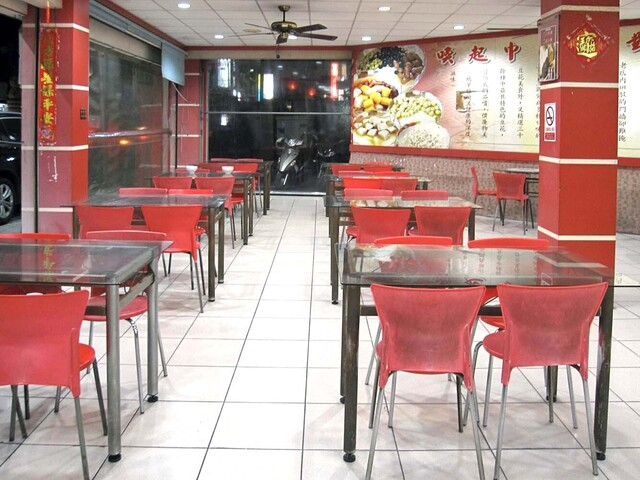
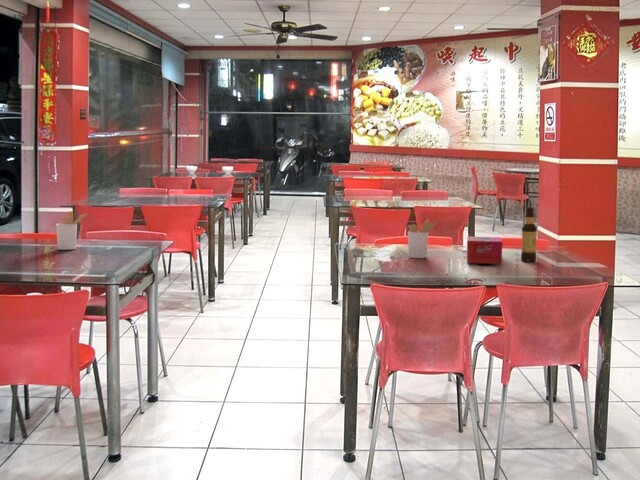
+ bottle (529, 234)
+ utensil holder (72, 230)
+ utensil holder (421, 238)
+ tissue box (483, 249)
